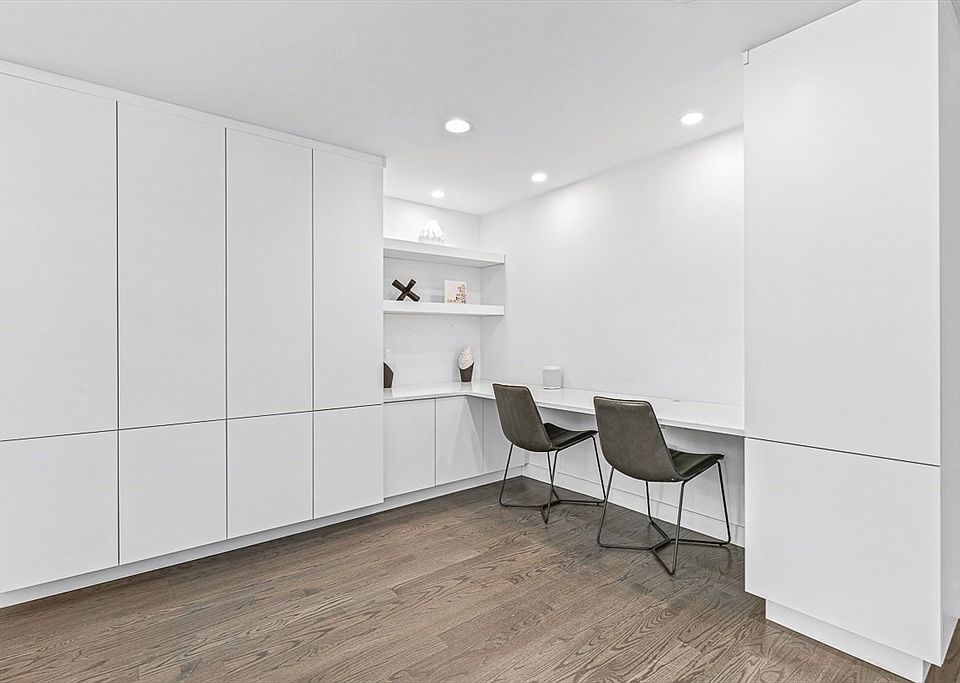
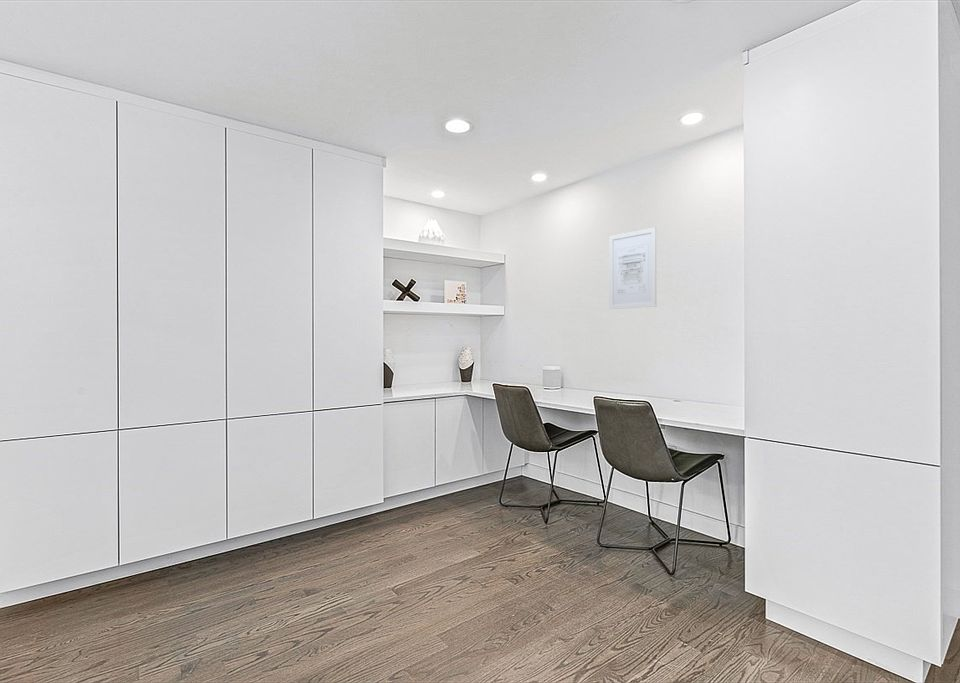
+ wall art (631, 270)
